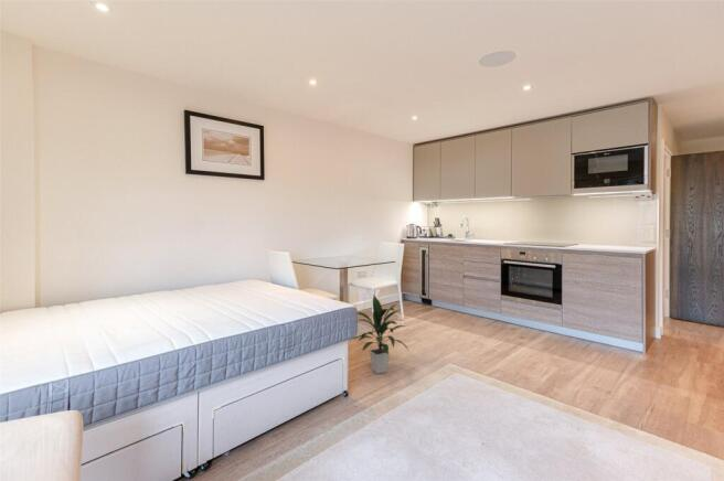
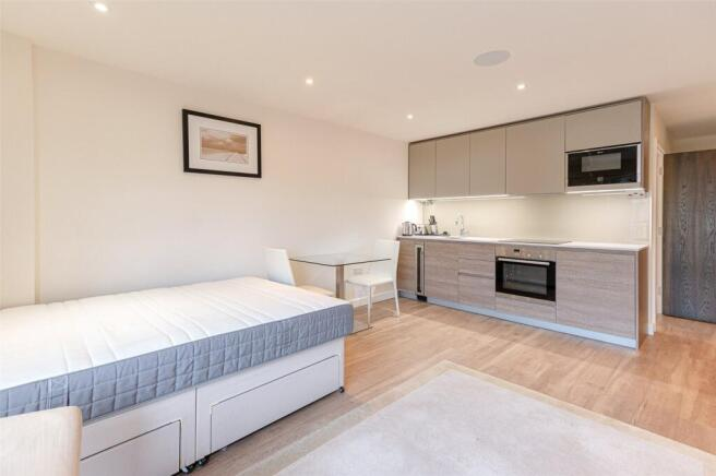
- indoor plant (382, 333)
